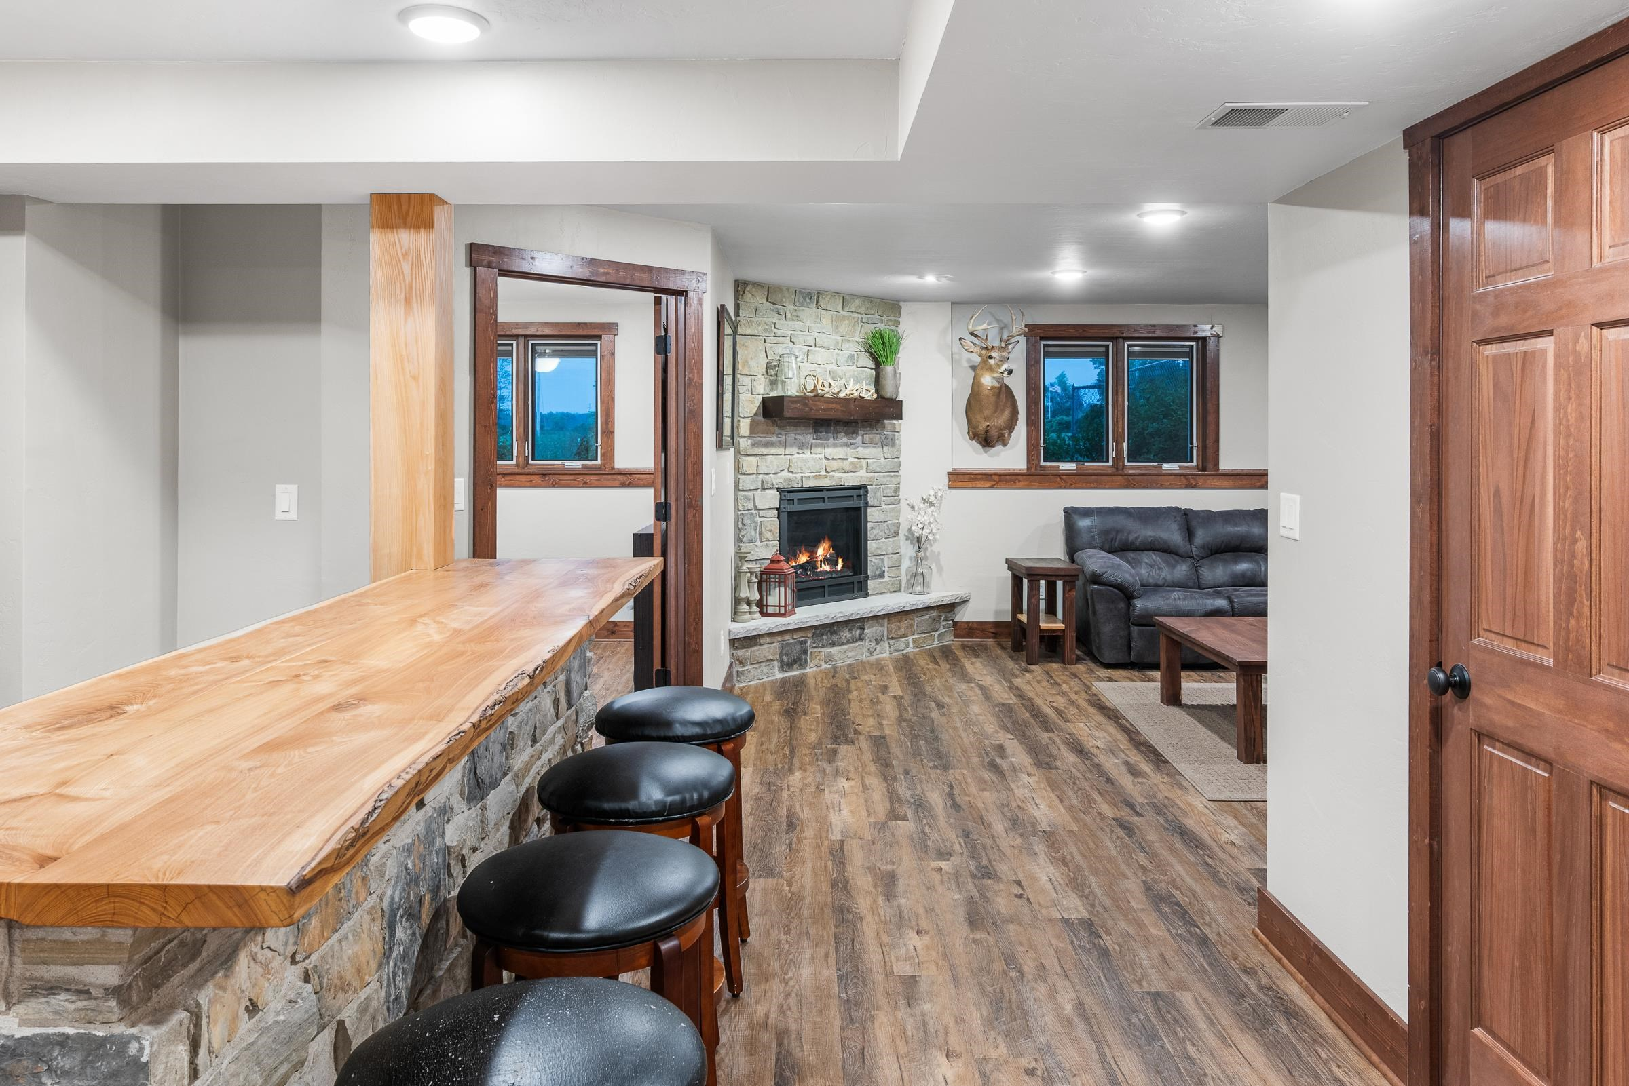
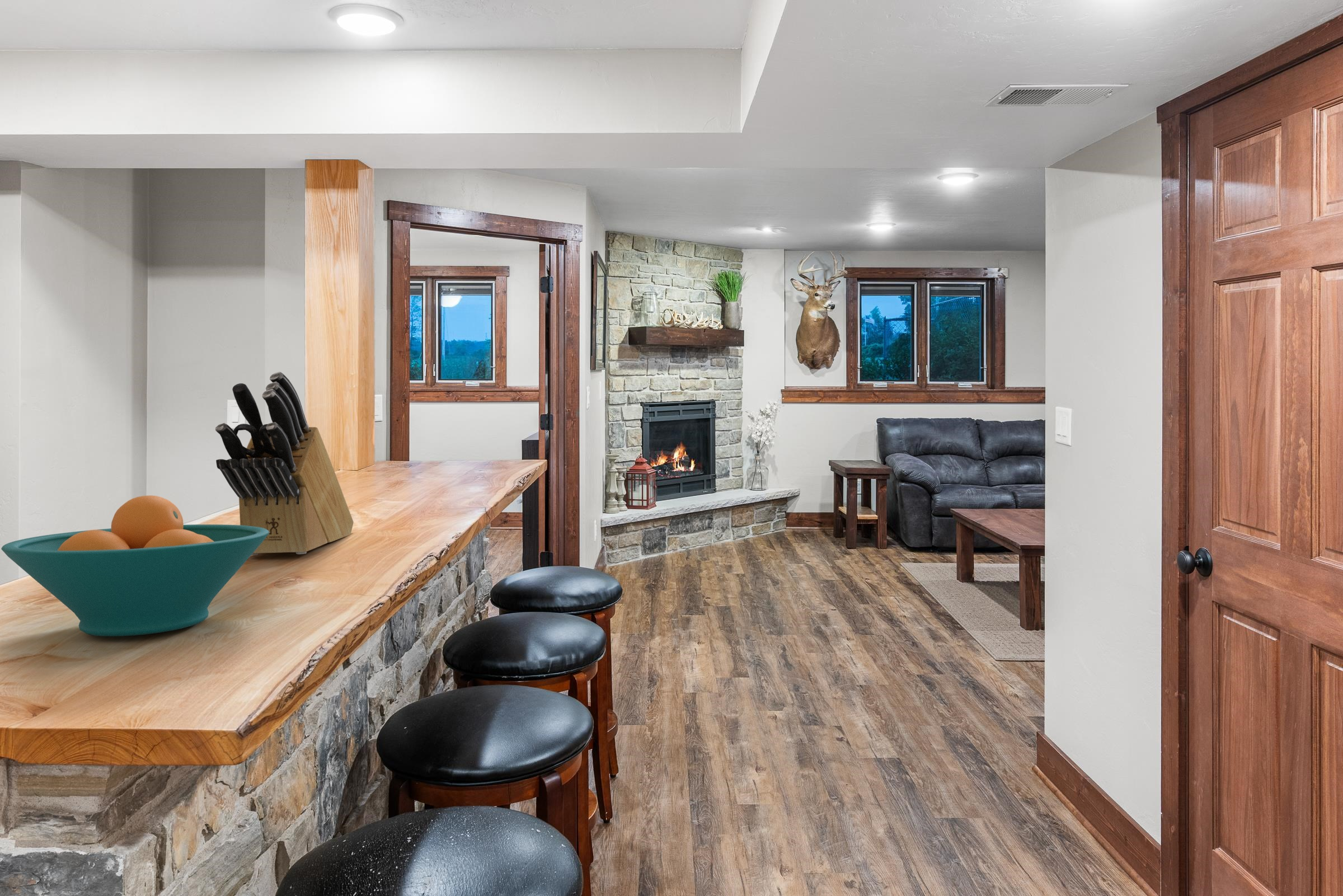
+ knife block (290, 463)
+ fruit bowl (145, 561)
